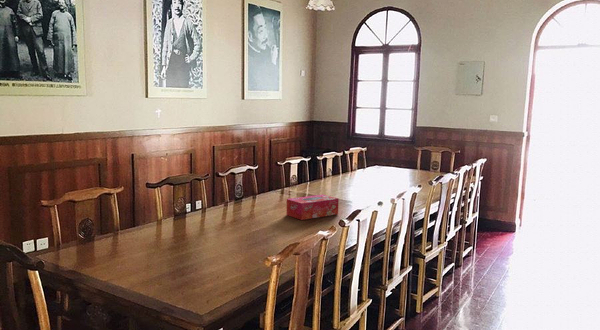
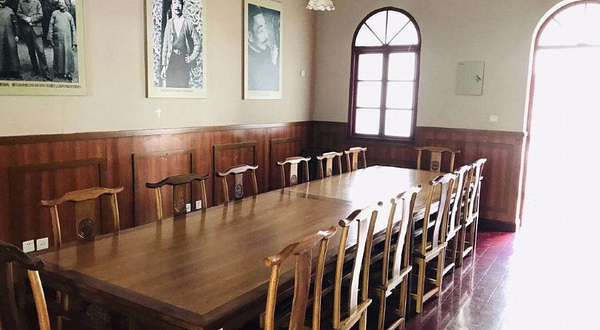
- tissue box (312, 206)
